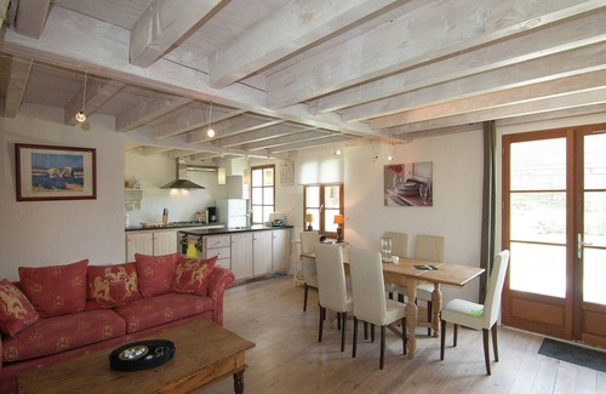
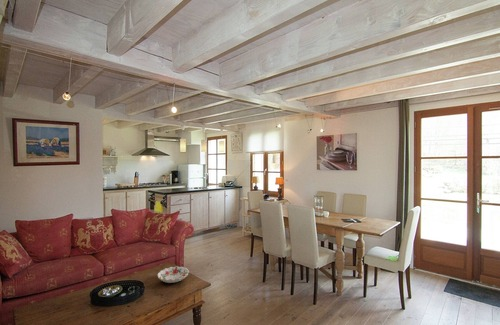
+ decorative bowl (173, 275)
